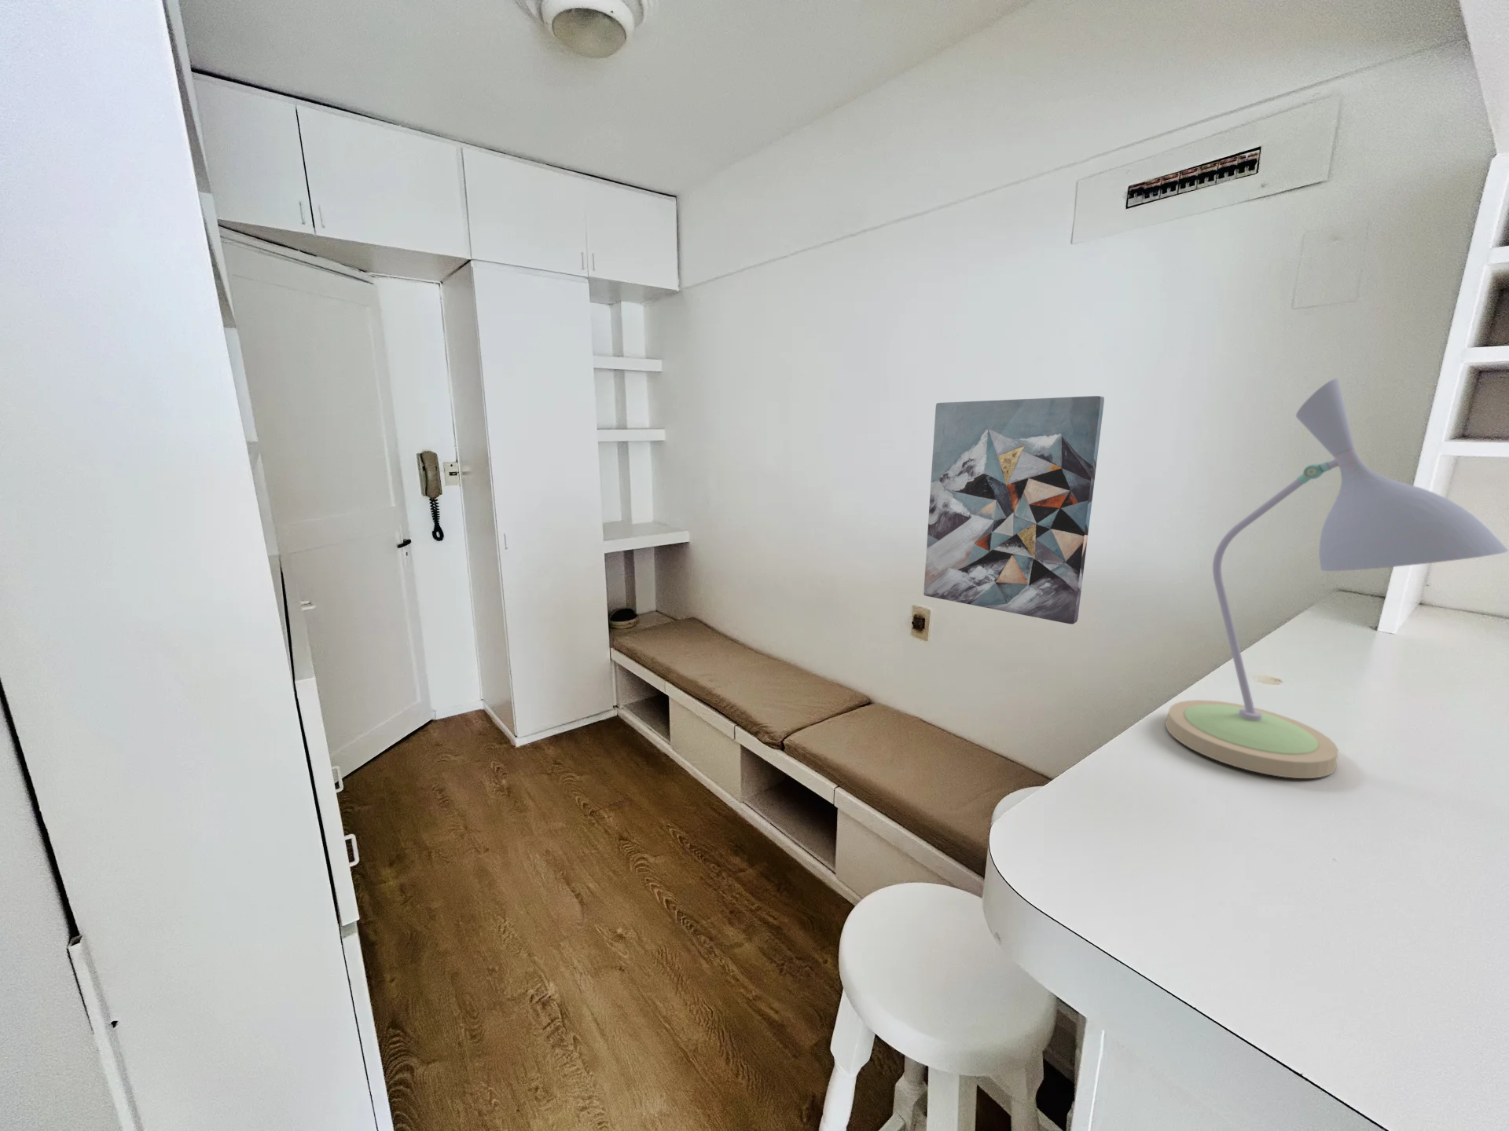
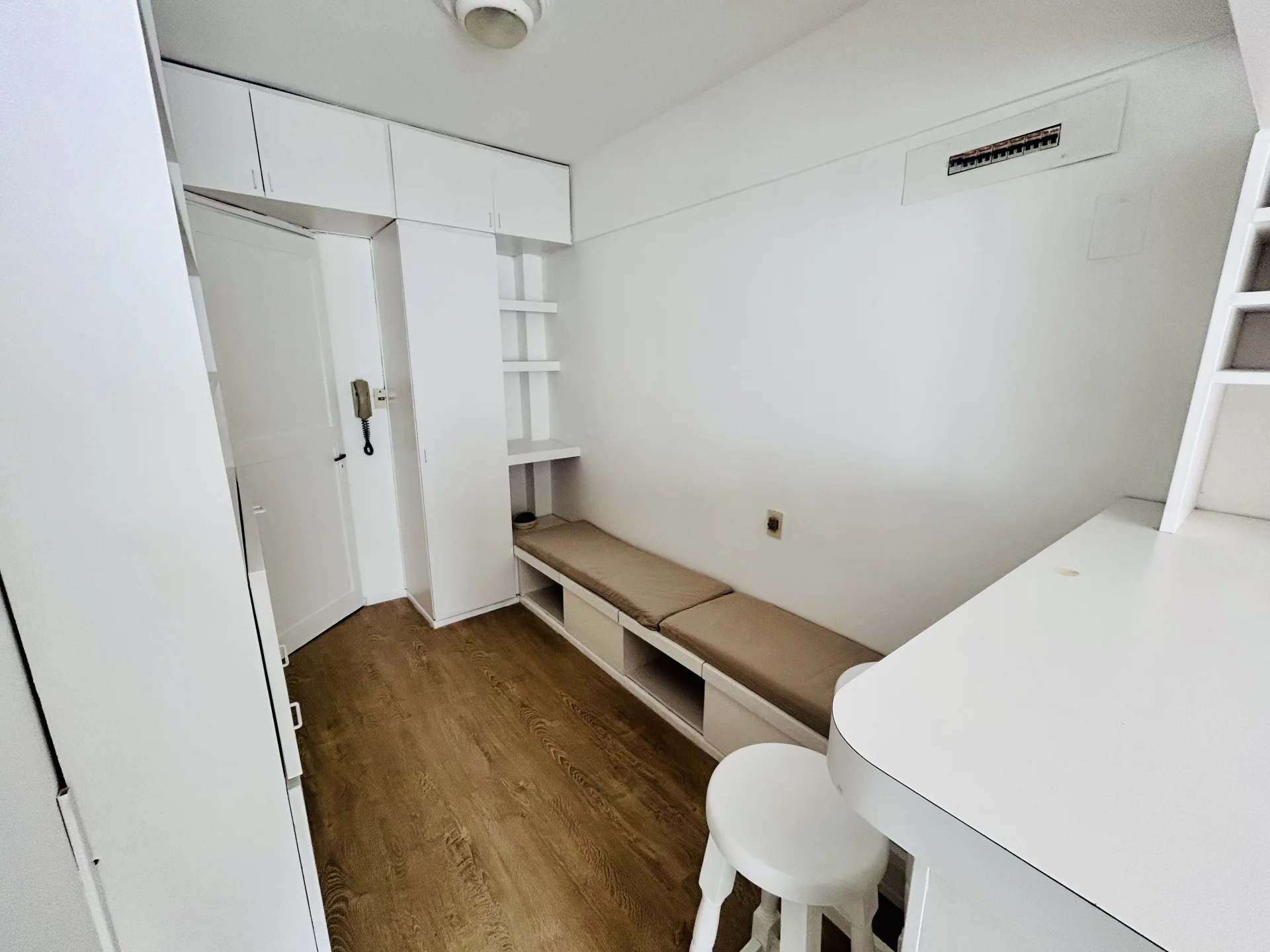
- desk lamp (1322, 570)
- wall art (1004, 507)
